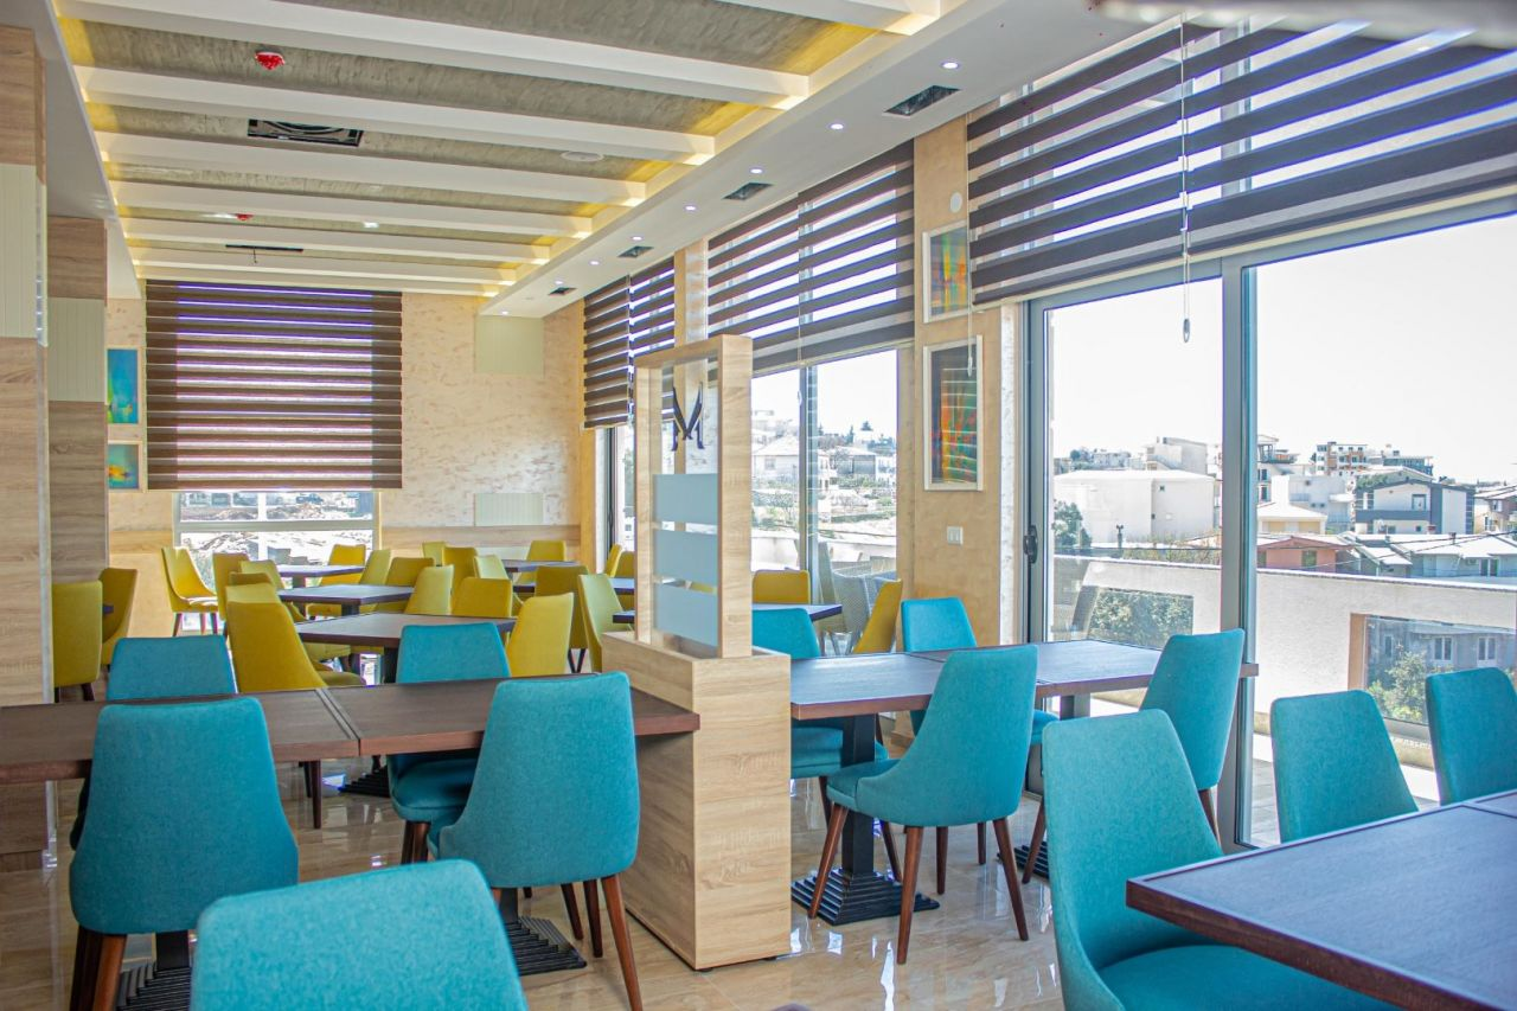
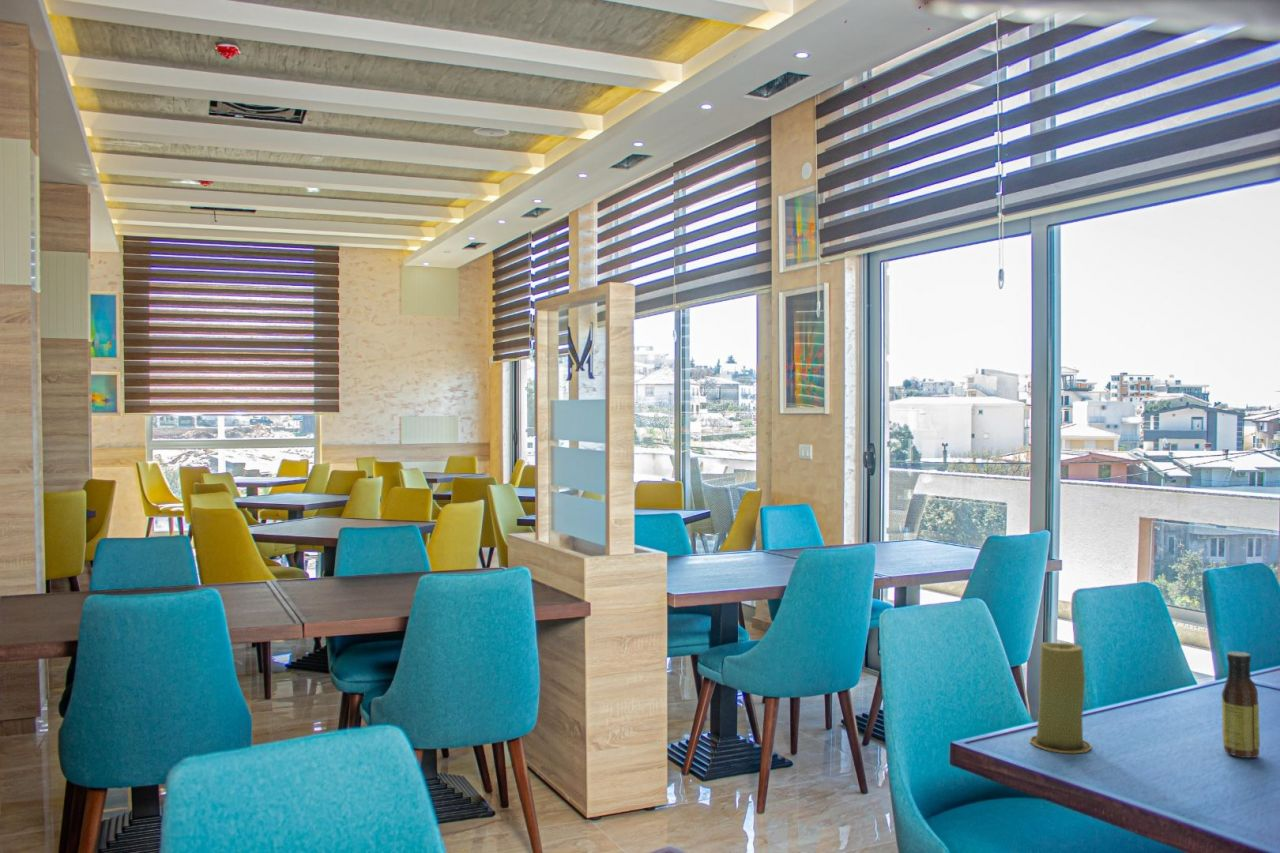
+ sauce bottle (1240, 703)
+ candle (1060, 694)
